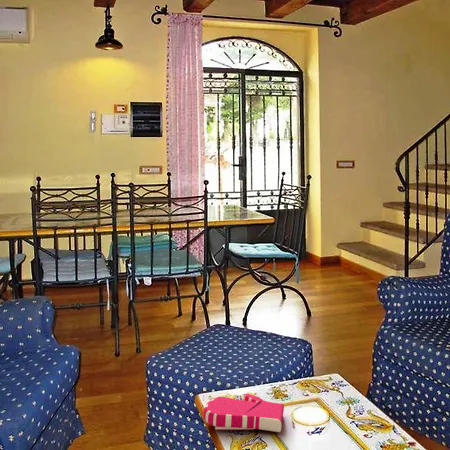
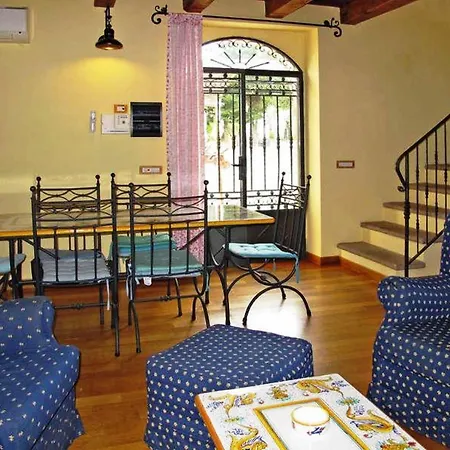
- book (244, 410)
